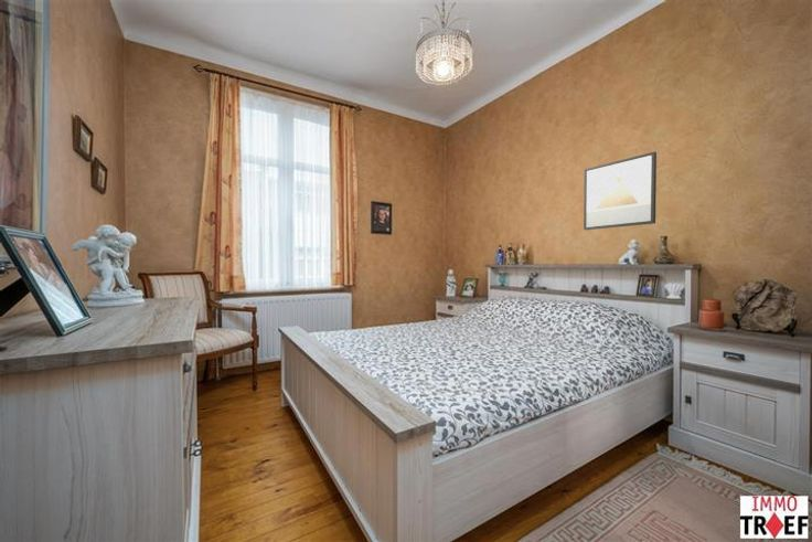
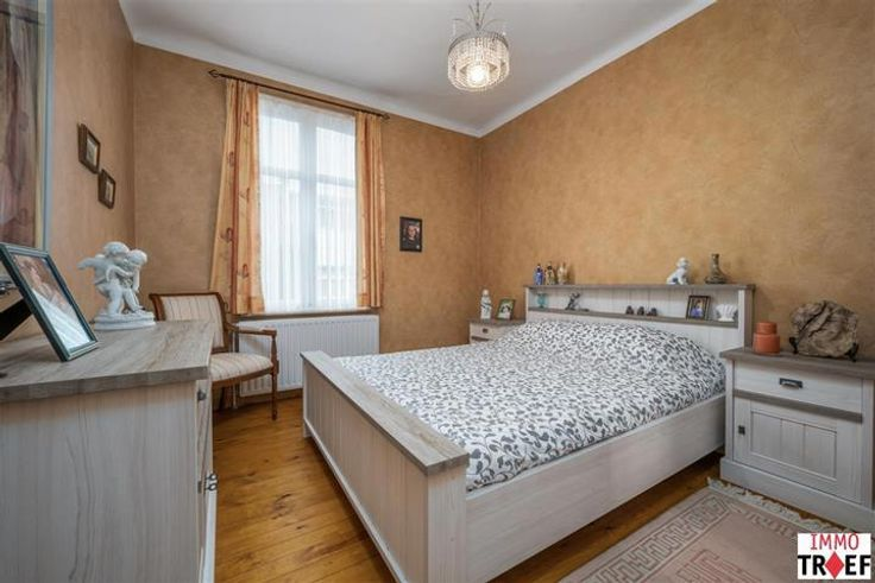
- wall art (617, 193)
